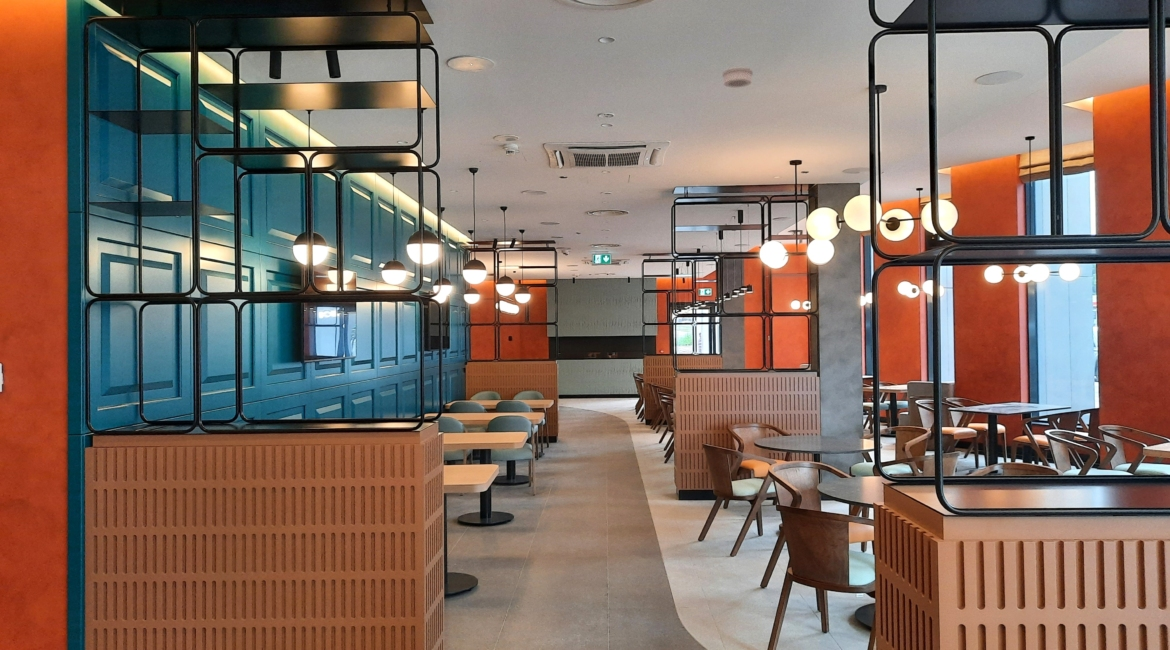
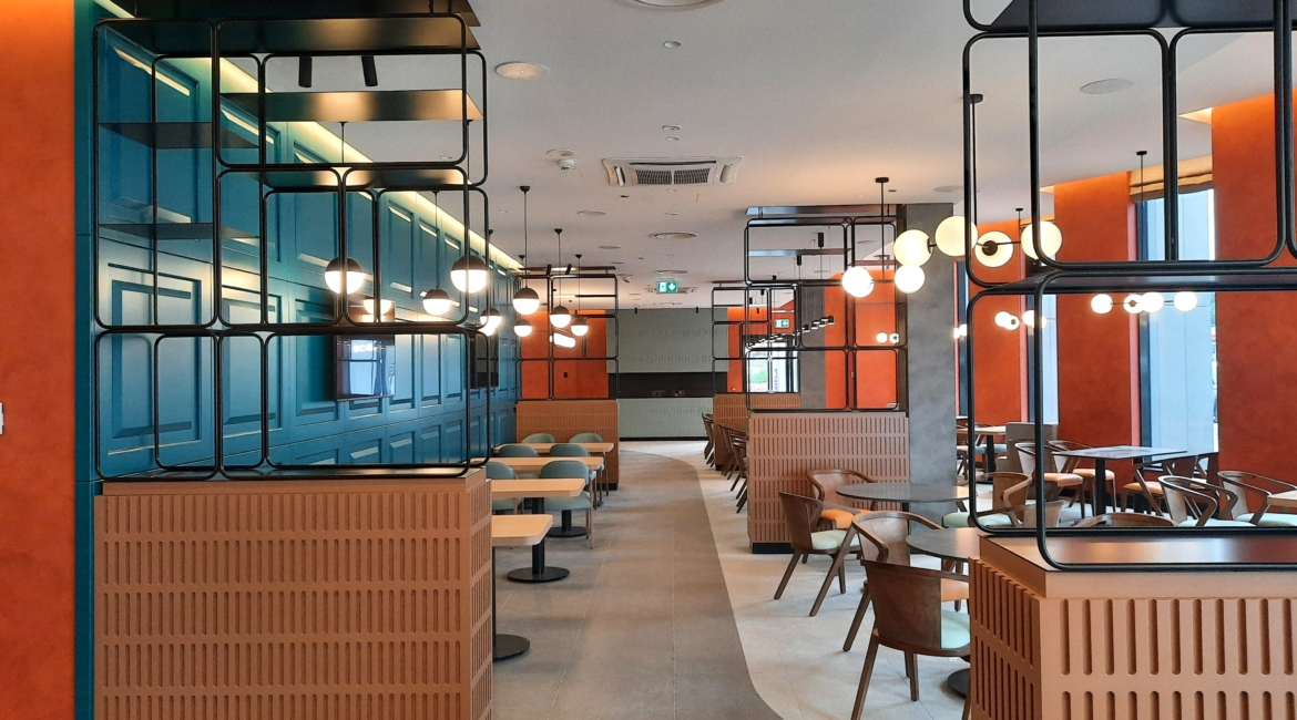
- smoke detector (737, 75)
